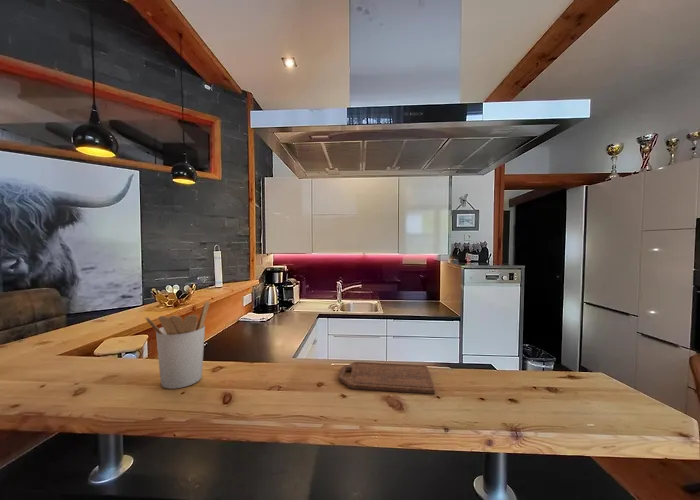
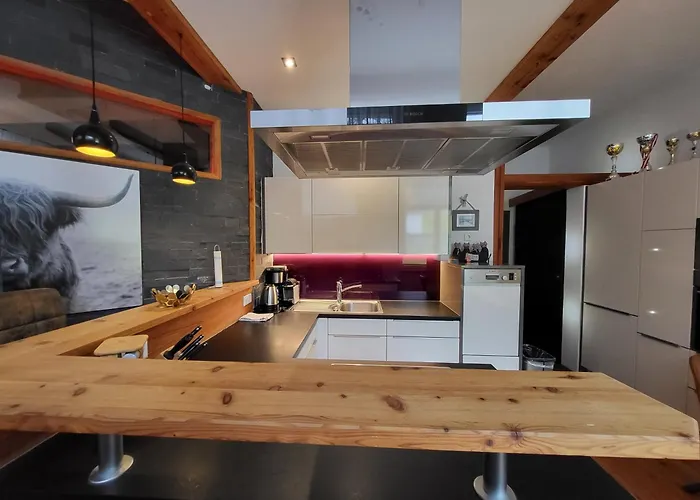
- utensil holder (181, 344)
- cutting board (384, 375)
